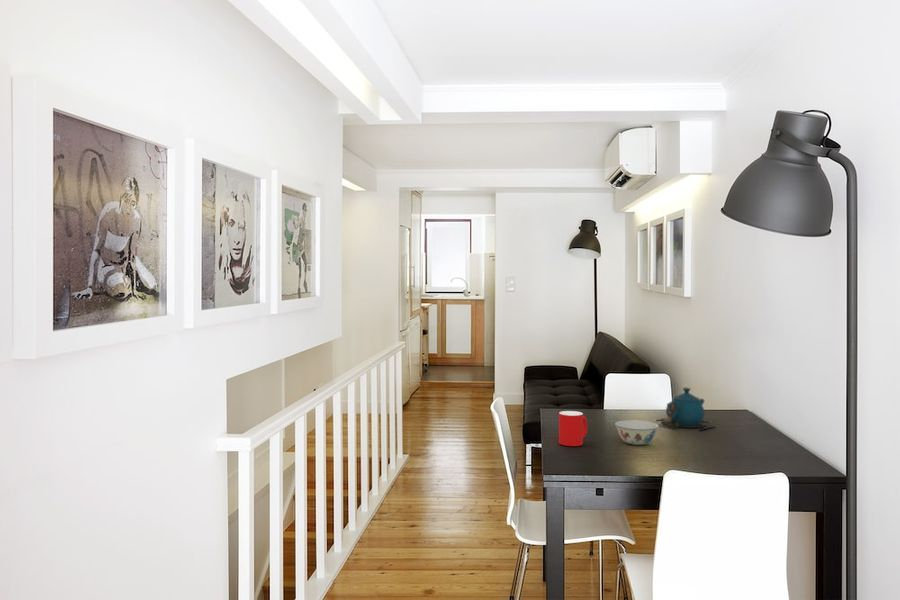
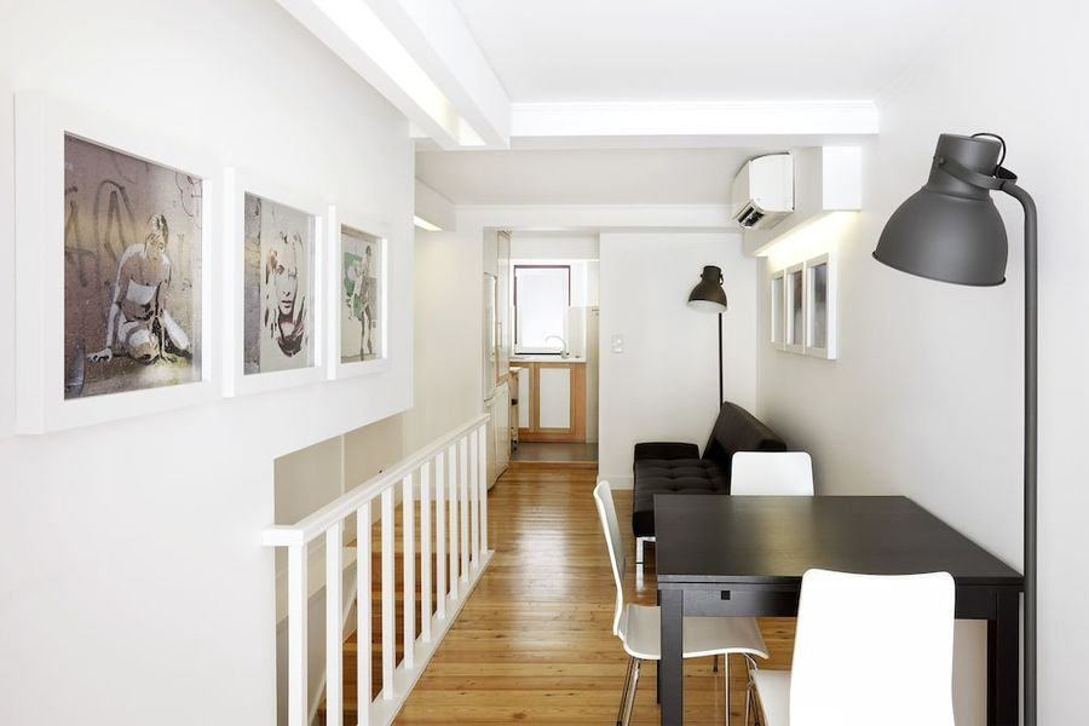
- chinaware (636, 433)
- cup (574, 427)
- teapot (683, 405)
